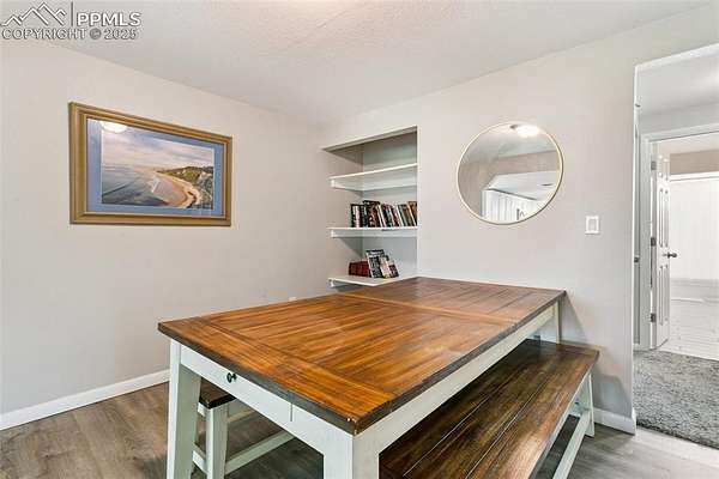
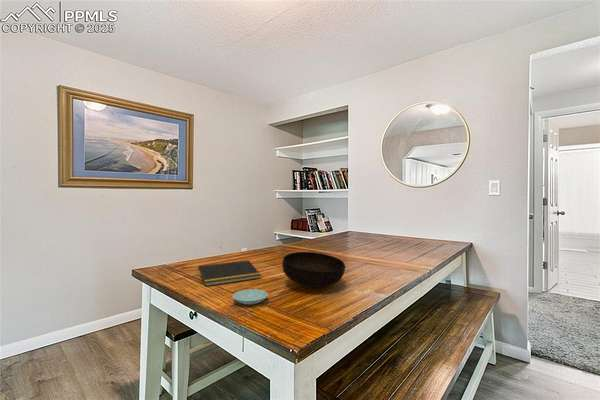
+ notepad (229, 271)
+ saucer (250, 297)
+ bowl (313, 271)
